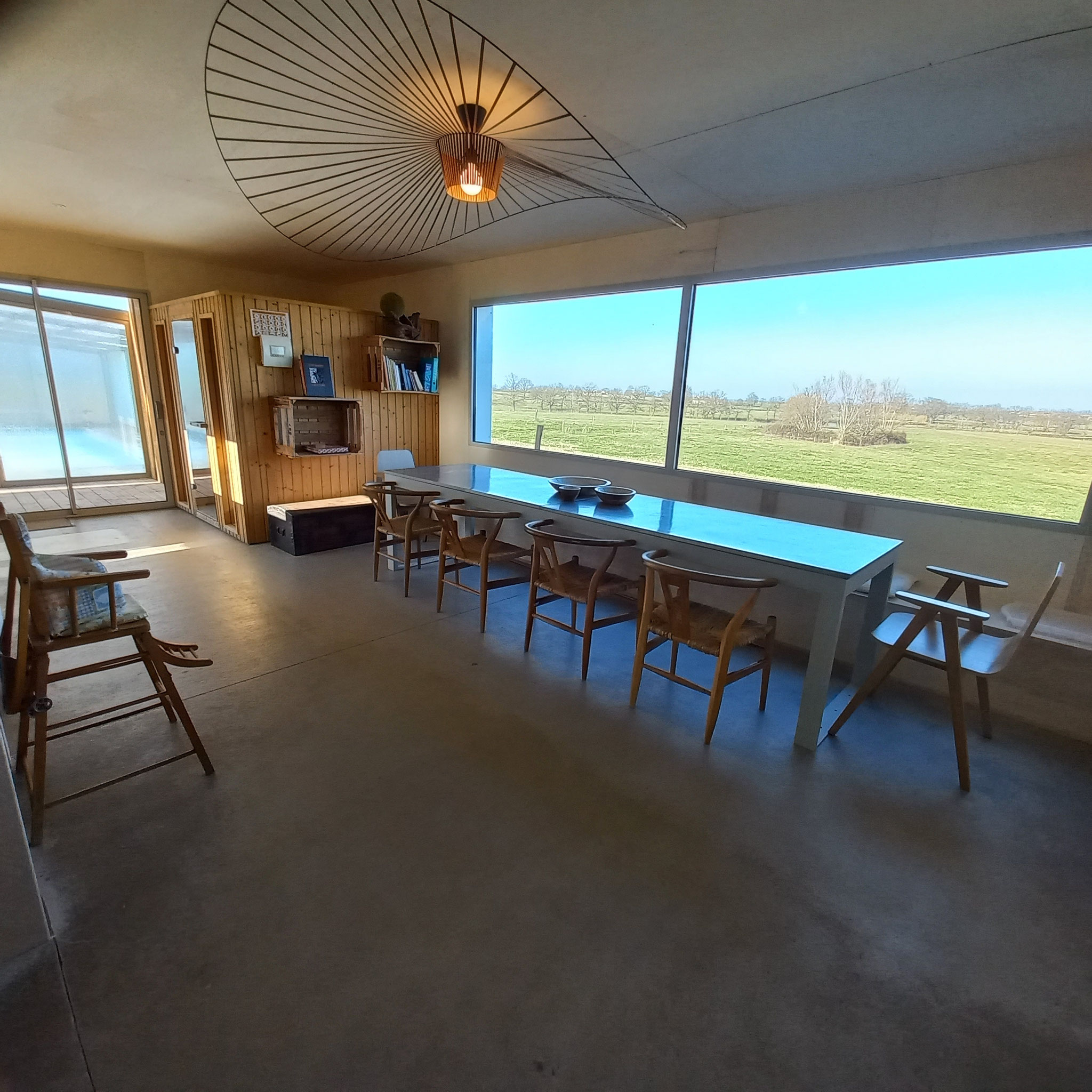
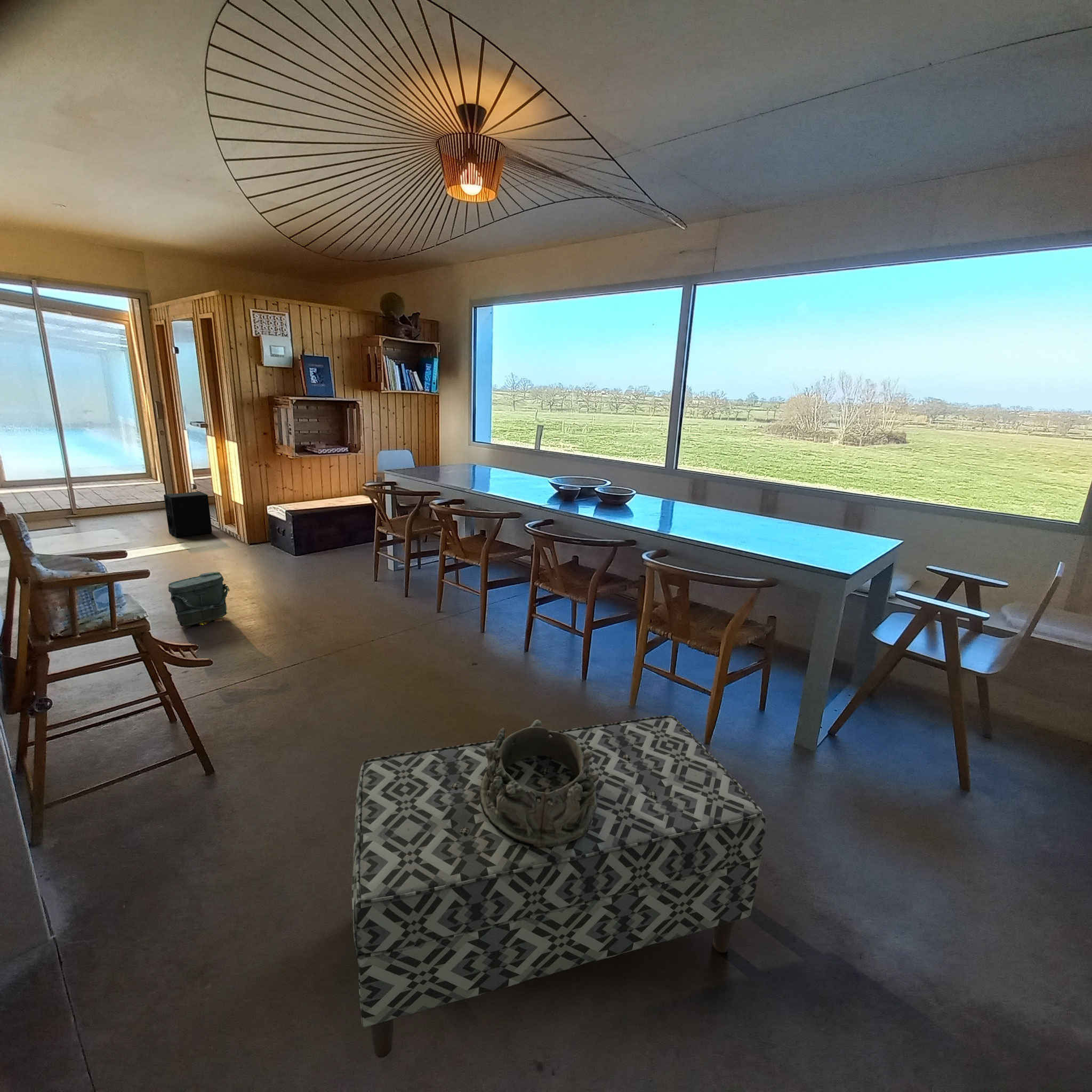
+ speaker (189, 513)
+ bag (201, 600)
+ bench (550, 858)
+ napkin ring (539, 756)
